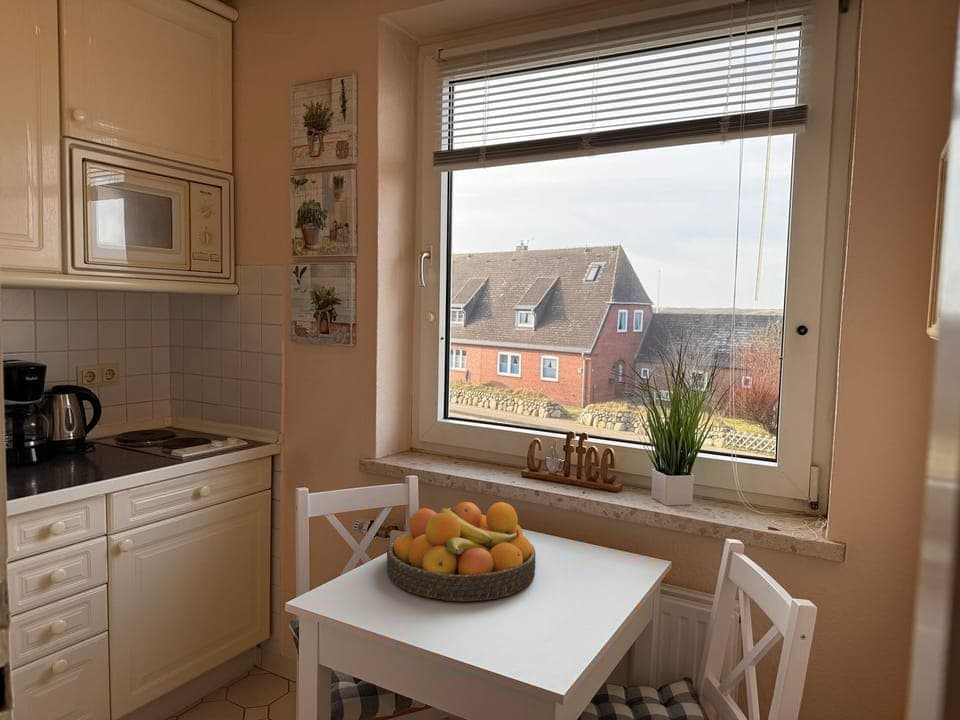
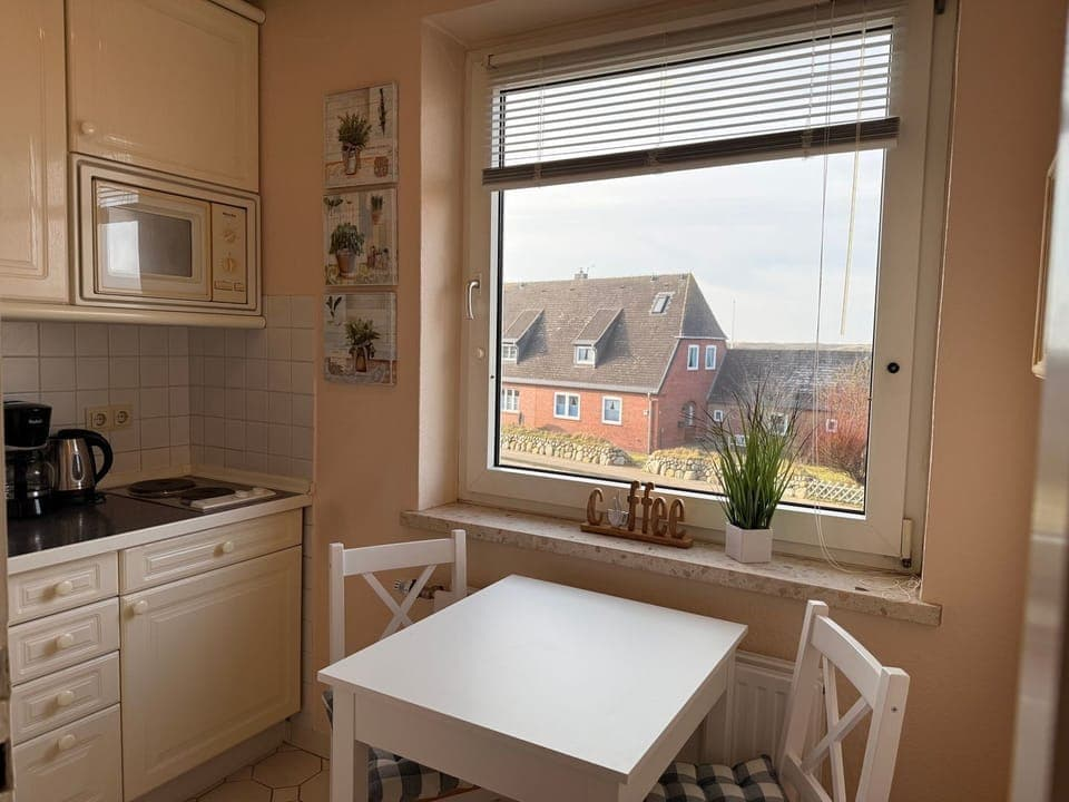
- fruit bowl (462, 538)
